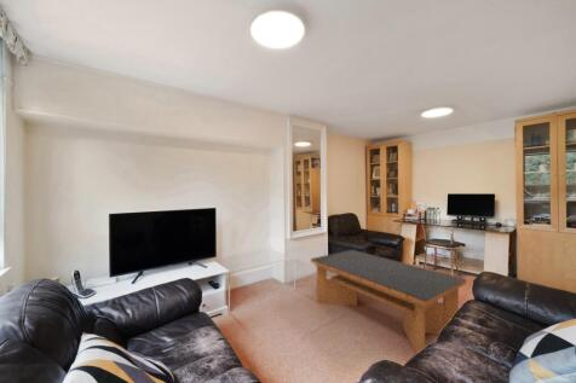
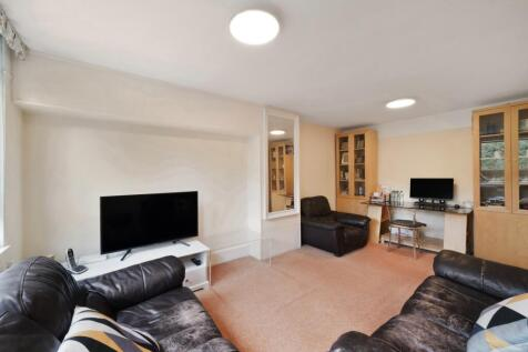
- coffee table (378, 291)
